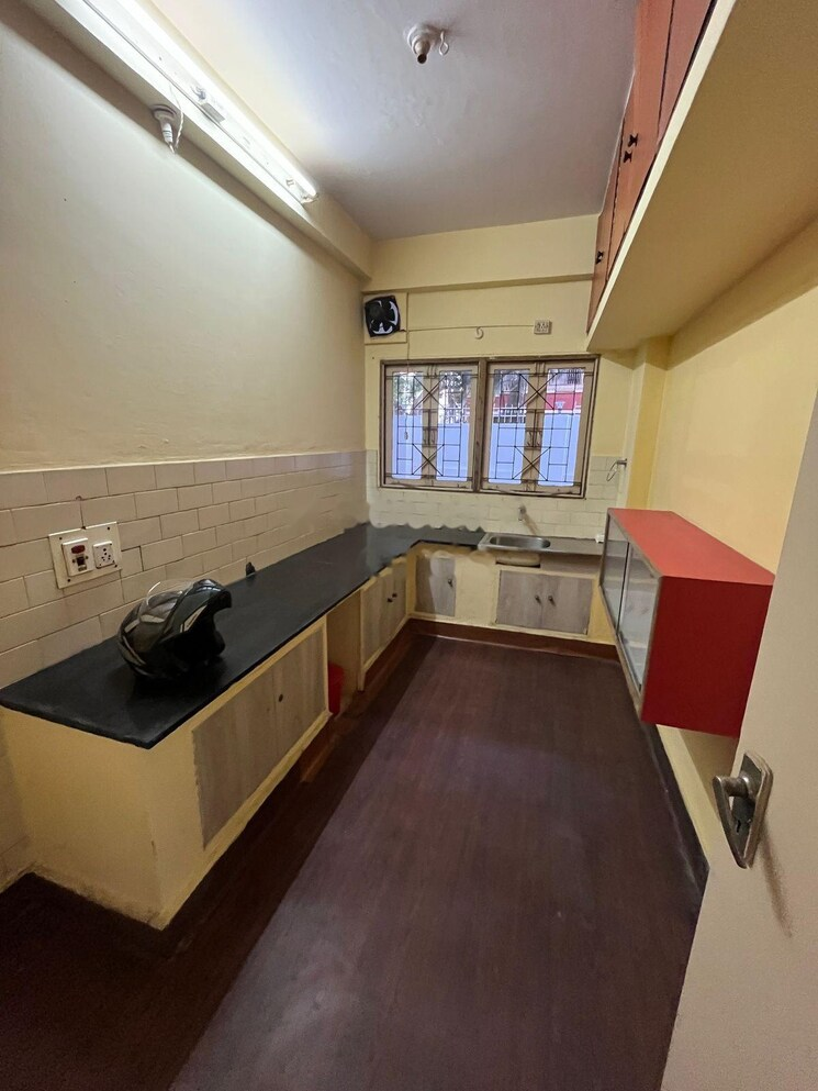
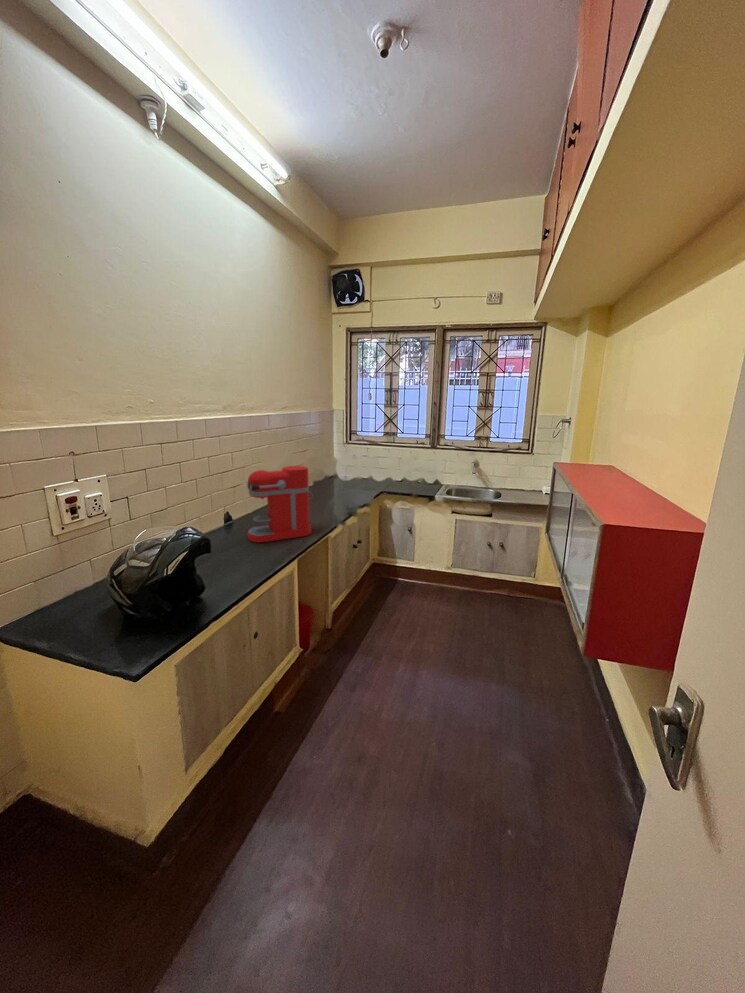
+ coffee maker (278, 502)
